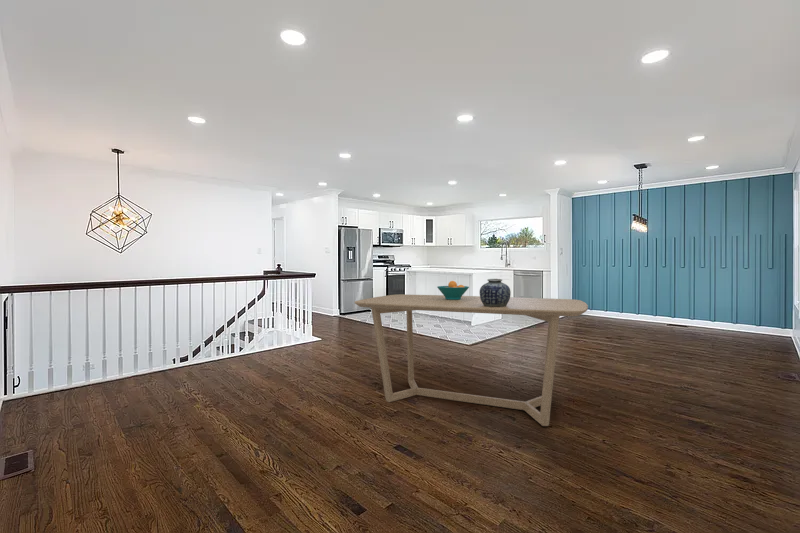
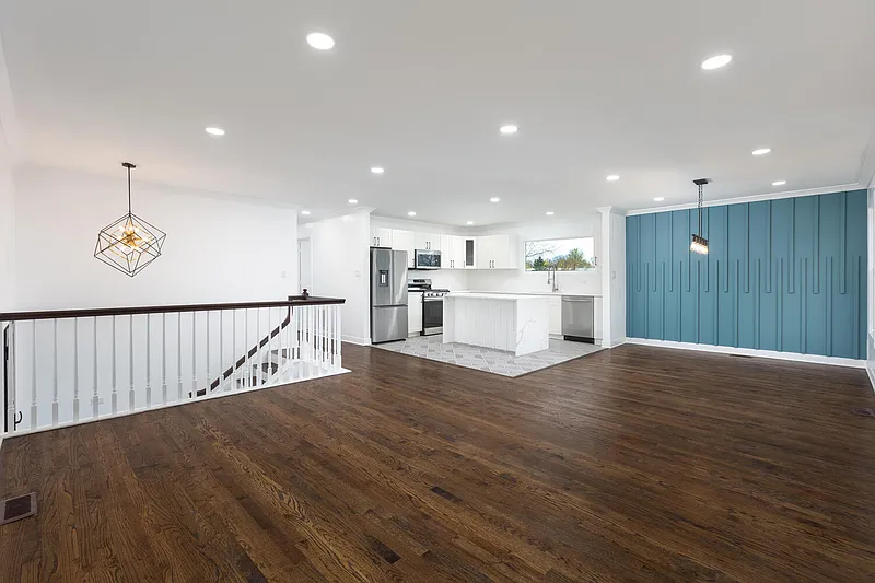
- fruit bowl (453, 289)
- dining table (468, 312)
- vase (494, 292)
